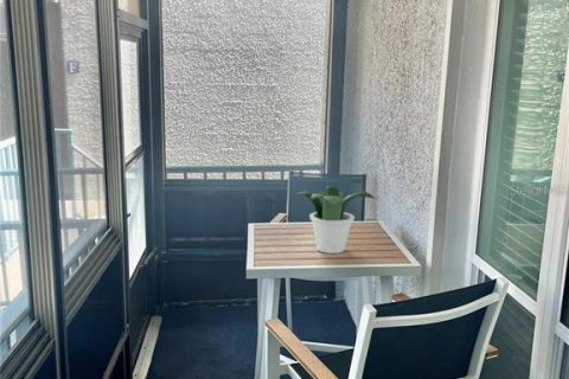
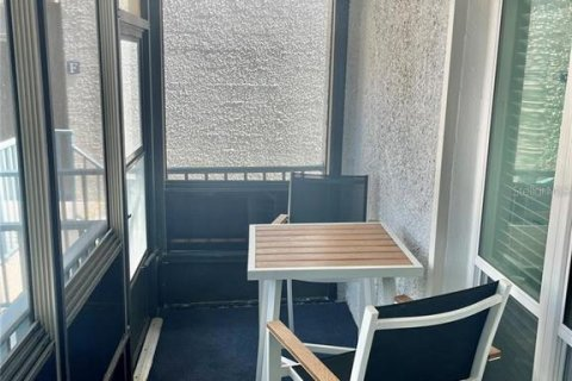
- potted plant (333, 220)
